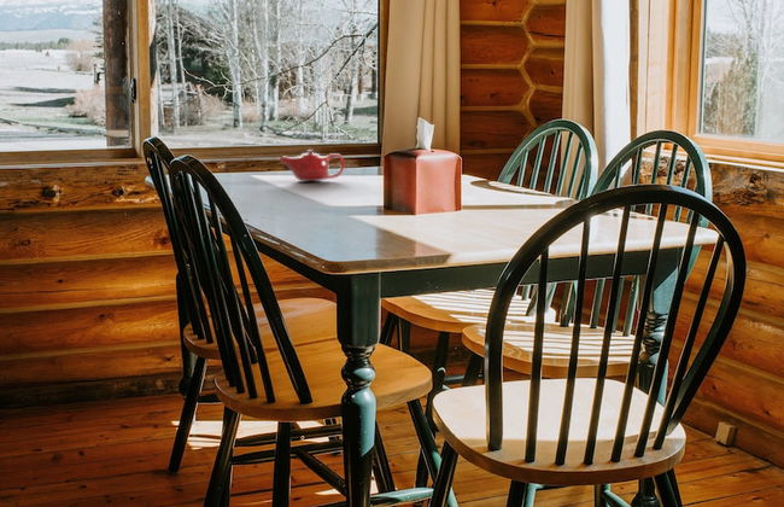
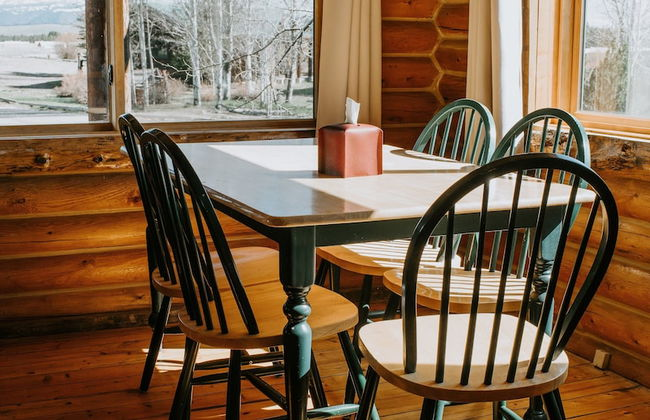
- teapot (311, 165)
